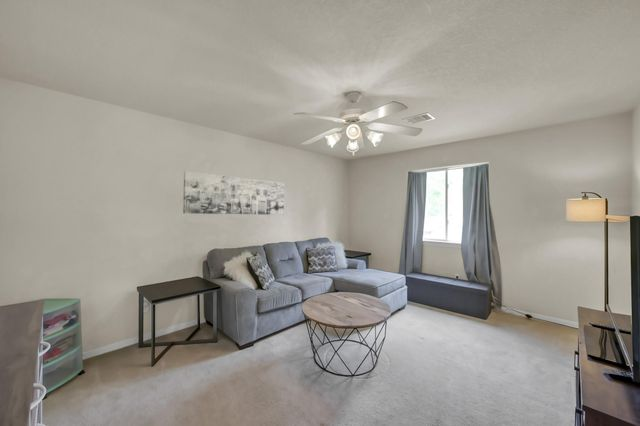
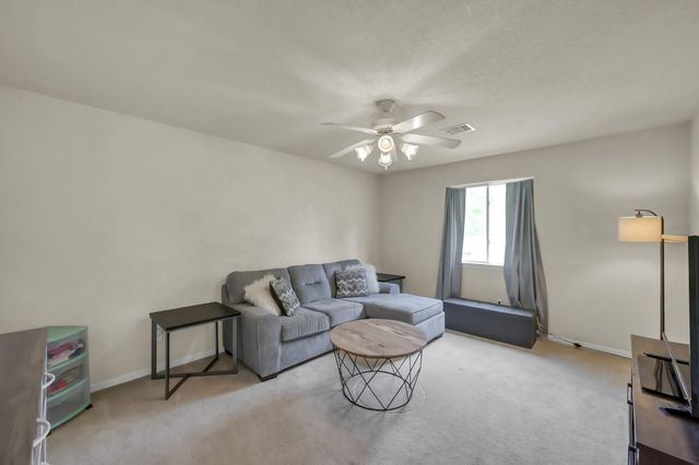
- wall art (240, 196)
